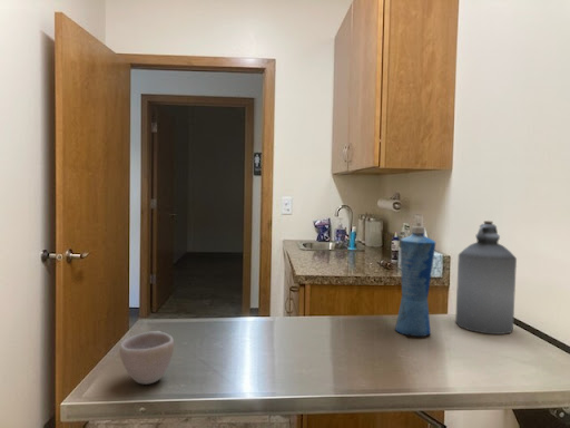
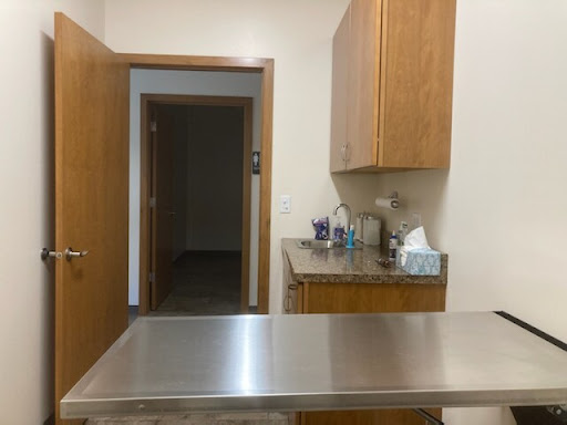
- bottle (485, 273)
- cup (148, 357)
- squeeze bottle (415, 276)
